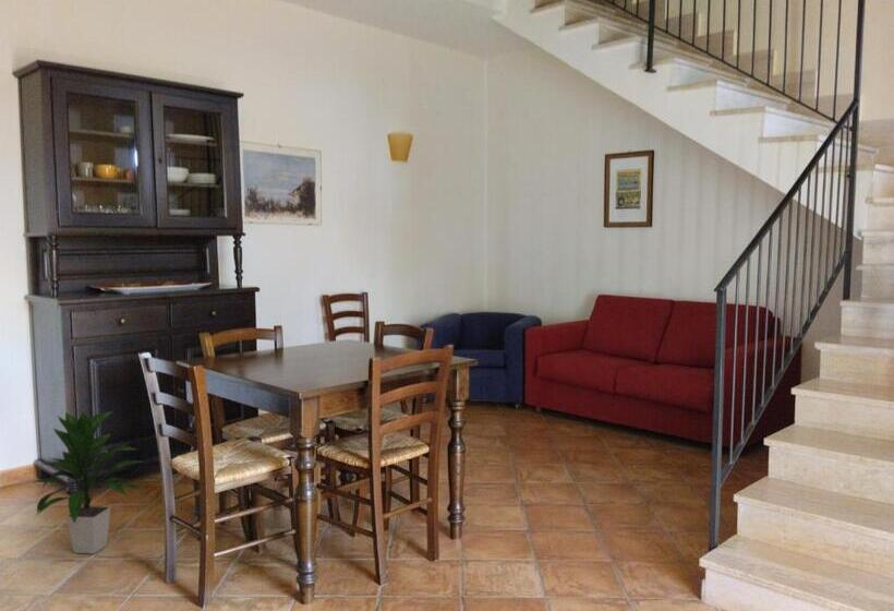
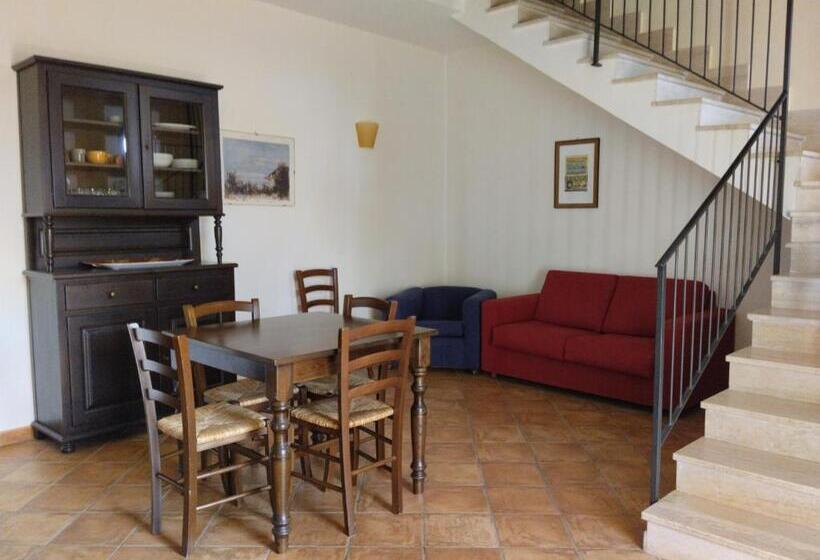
- indoor plant (84, 477)
